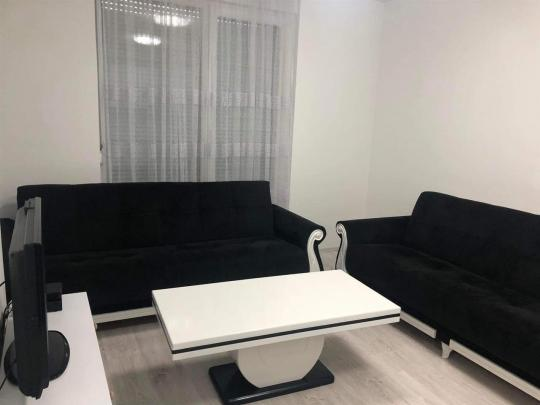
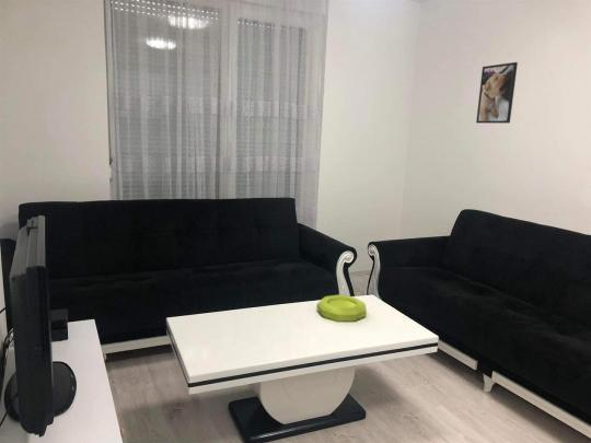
+ bowl (340, 307)
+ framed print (496, 94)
